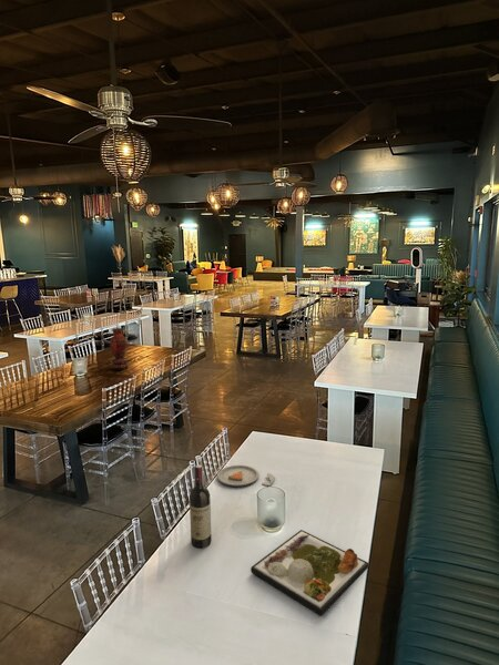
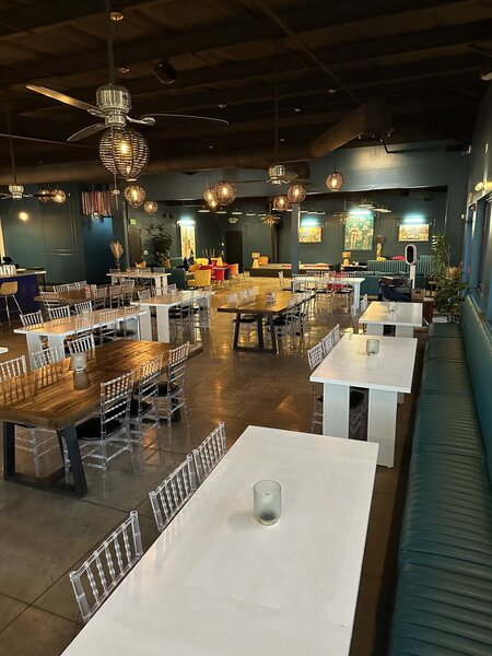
- dinner plate (245, 475)
- vase (119, 349)
- dinner plate (309, 563)
- wine bottle (200, 504)
